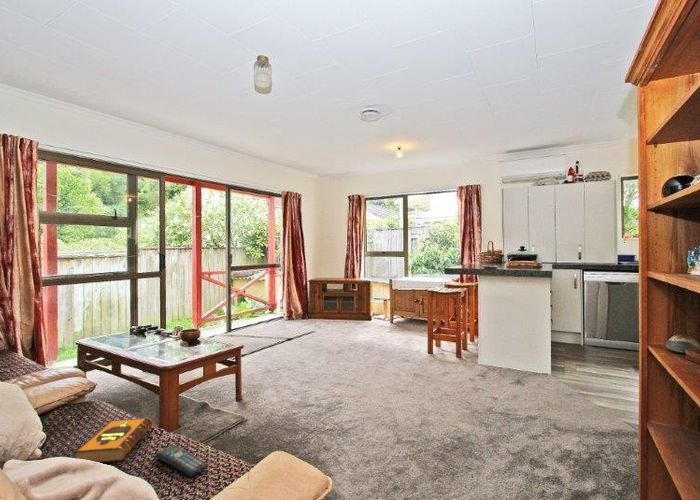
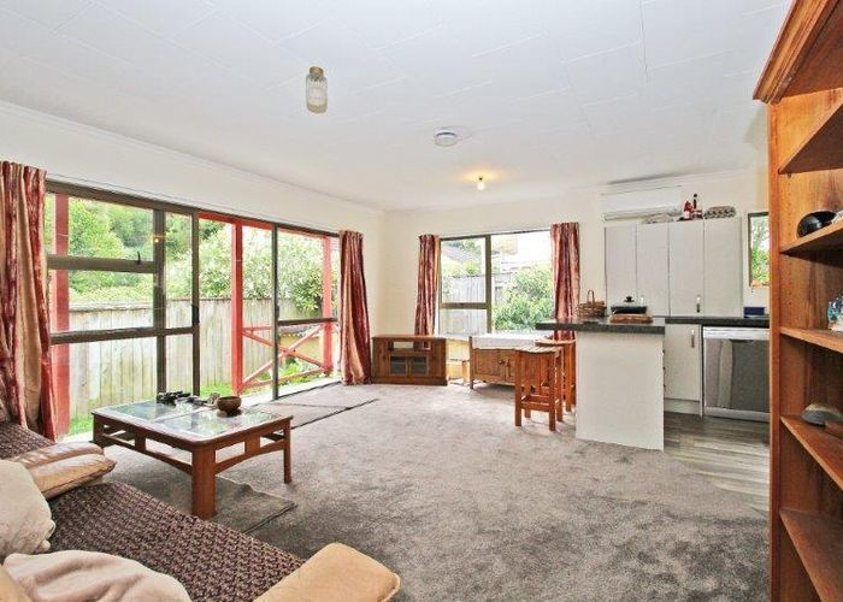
- hardback book (117, 439)
- remote control (180, 459)
